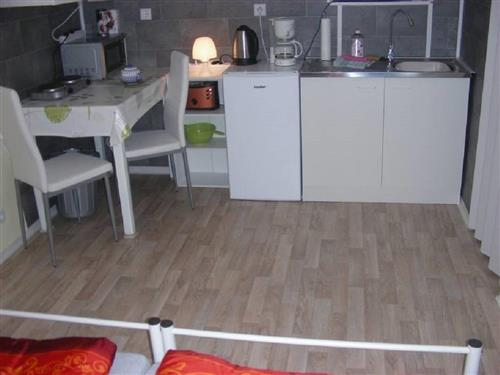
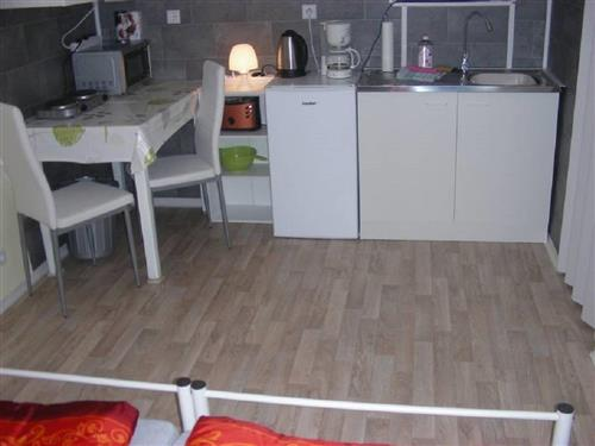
- teapot (131, 73)
